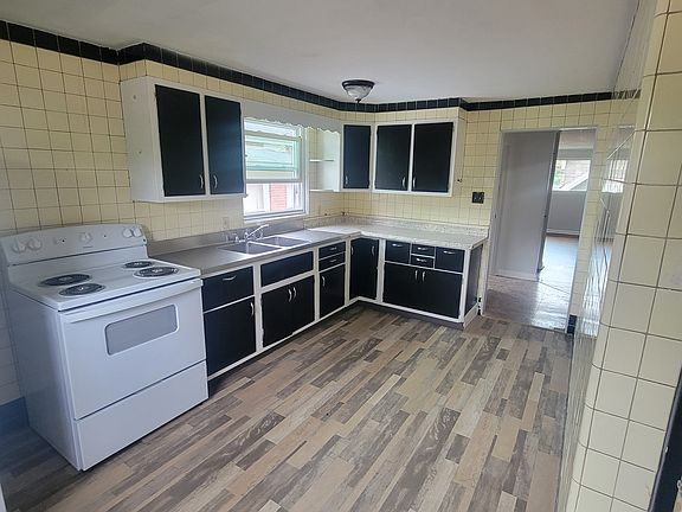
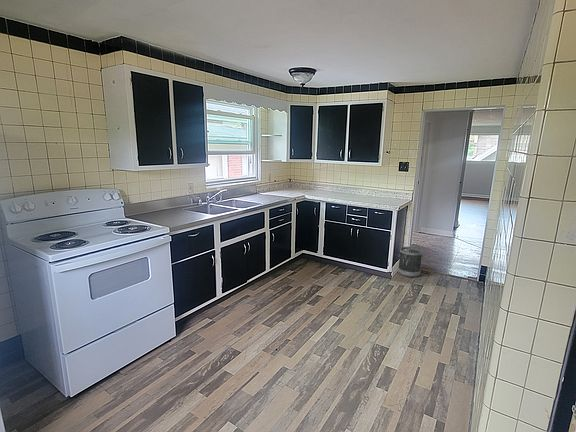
+ wastebasket (410, 261)
